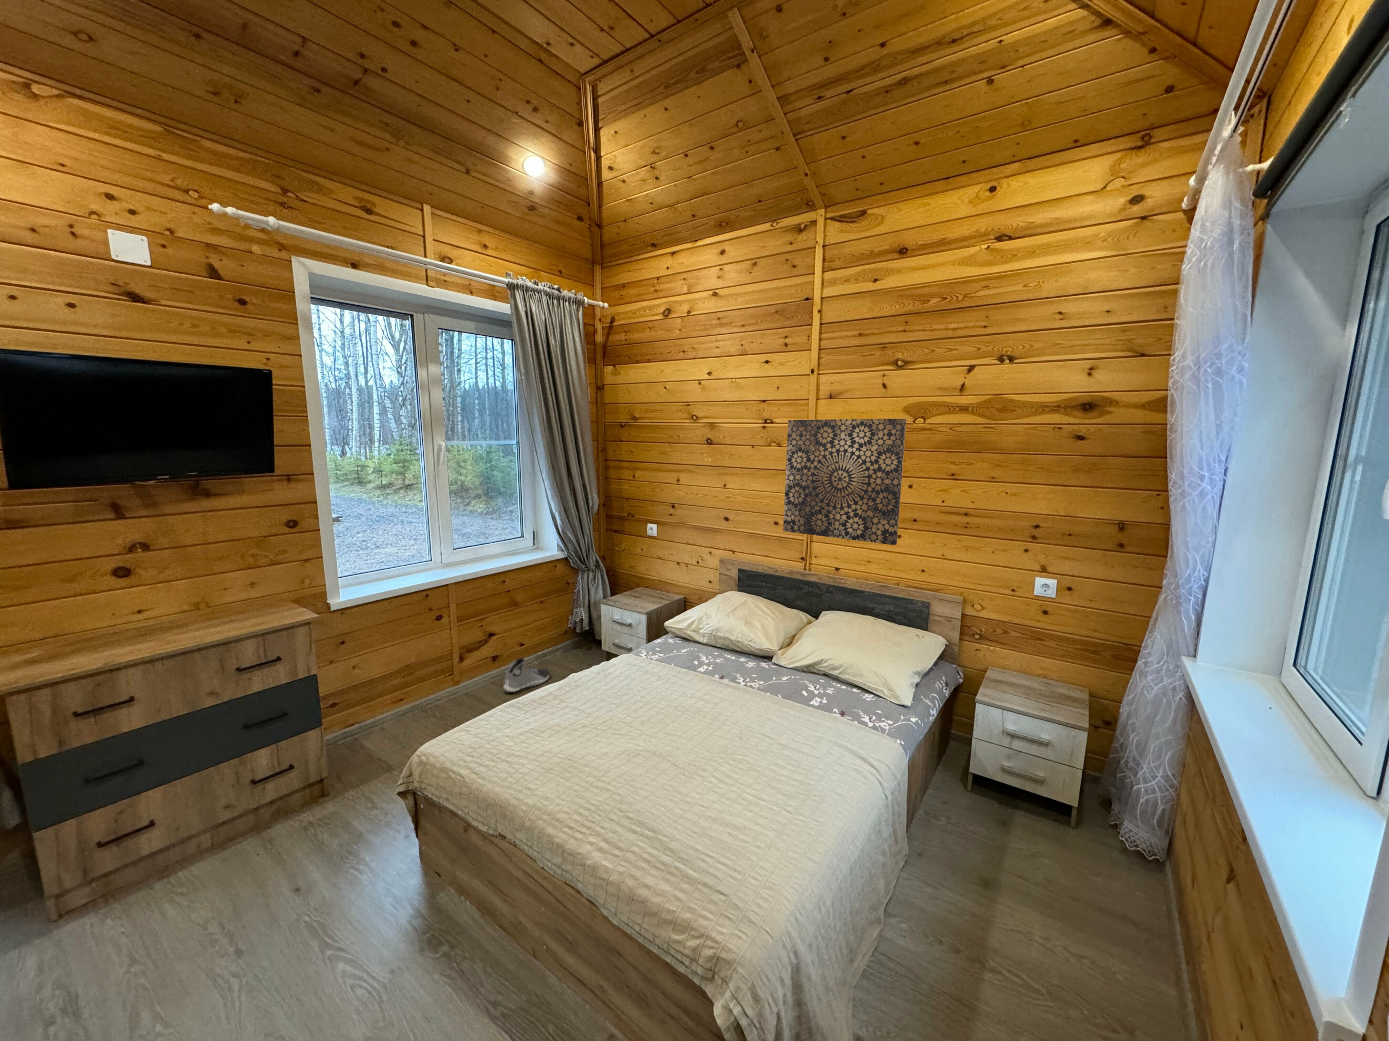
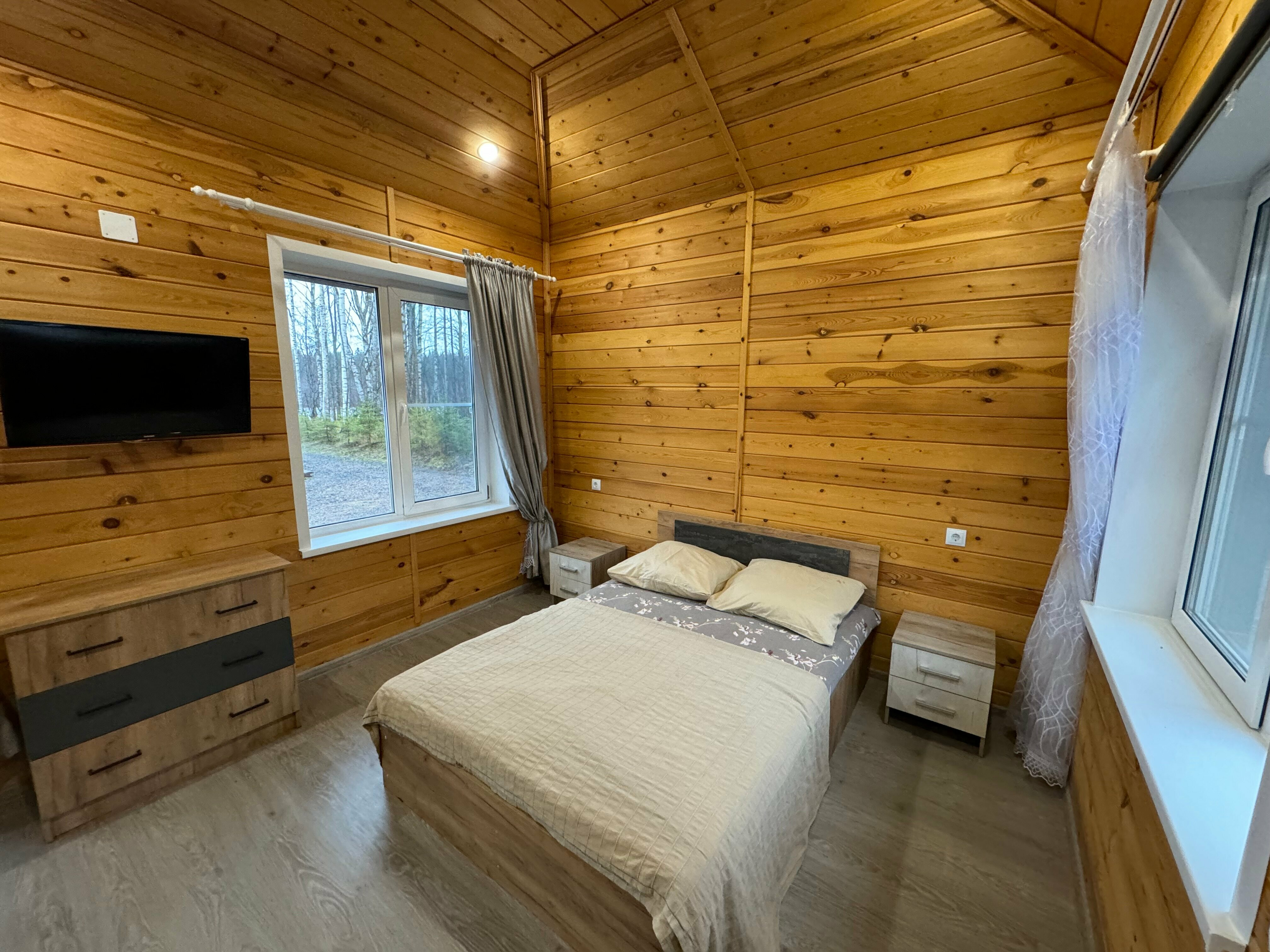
- wall art (840, 479)
- sneaker (528, 670)
